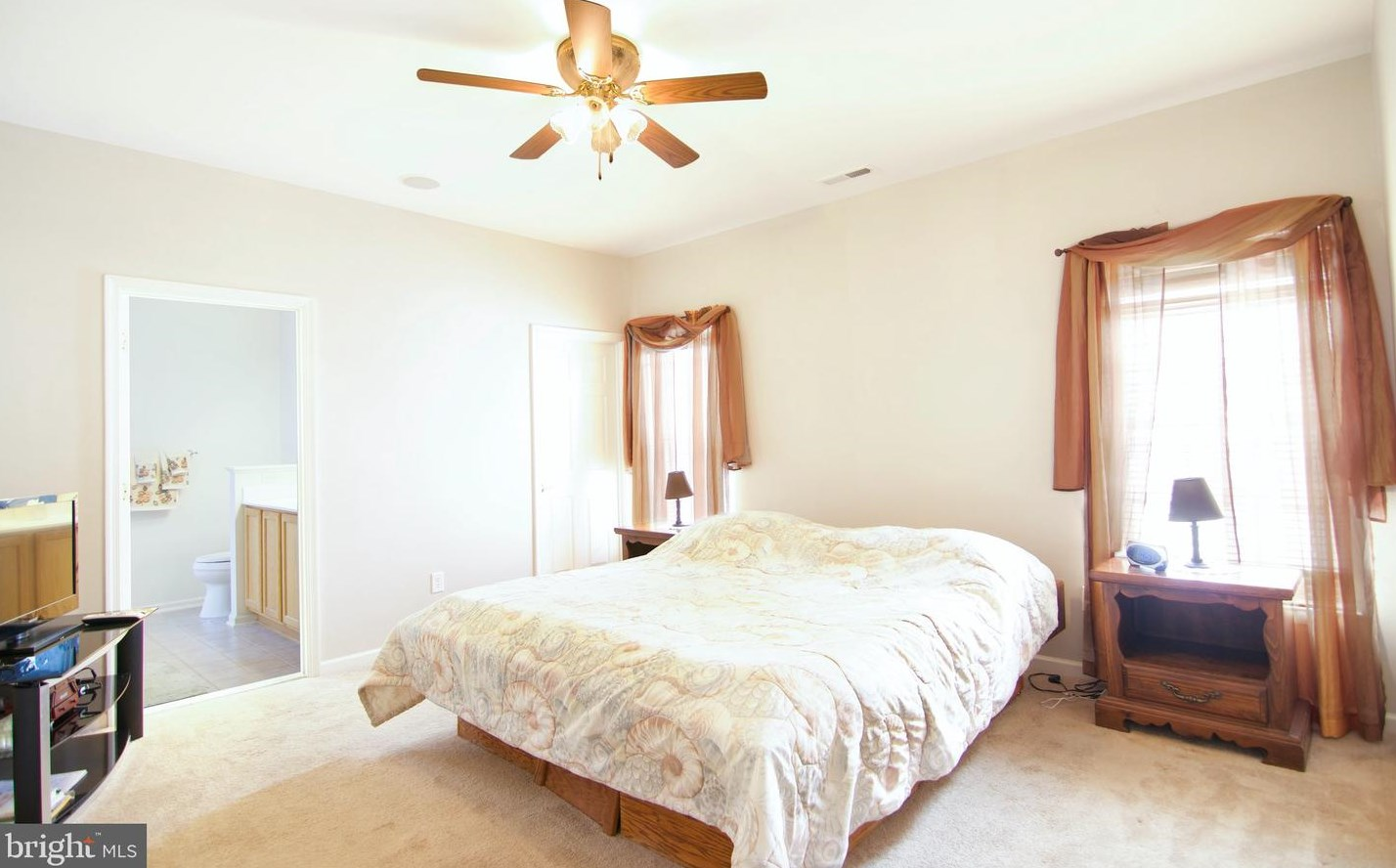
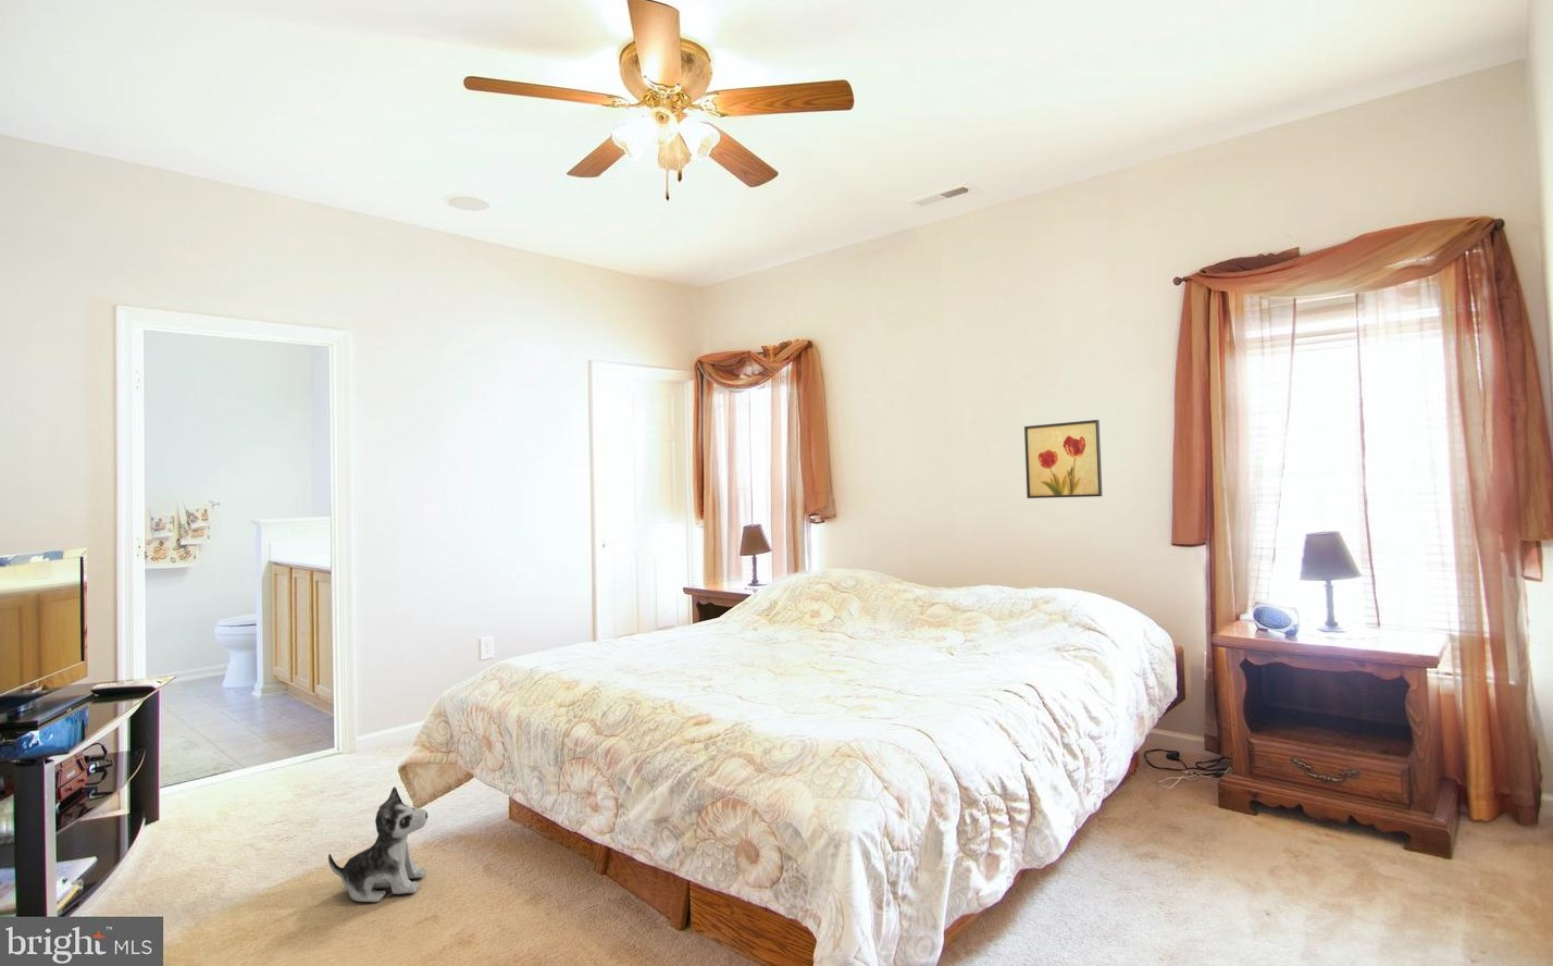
+ plush toy (378, 839)
+ wall art (1062, 460)
